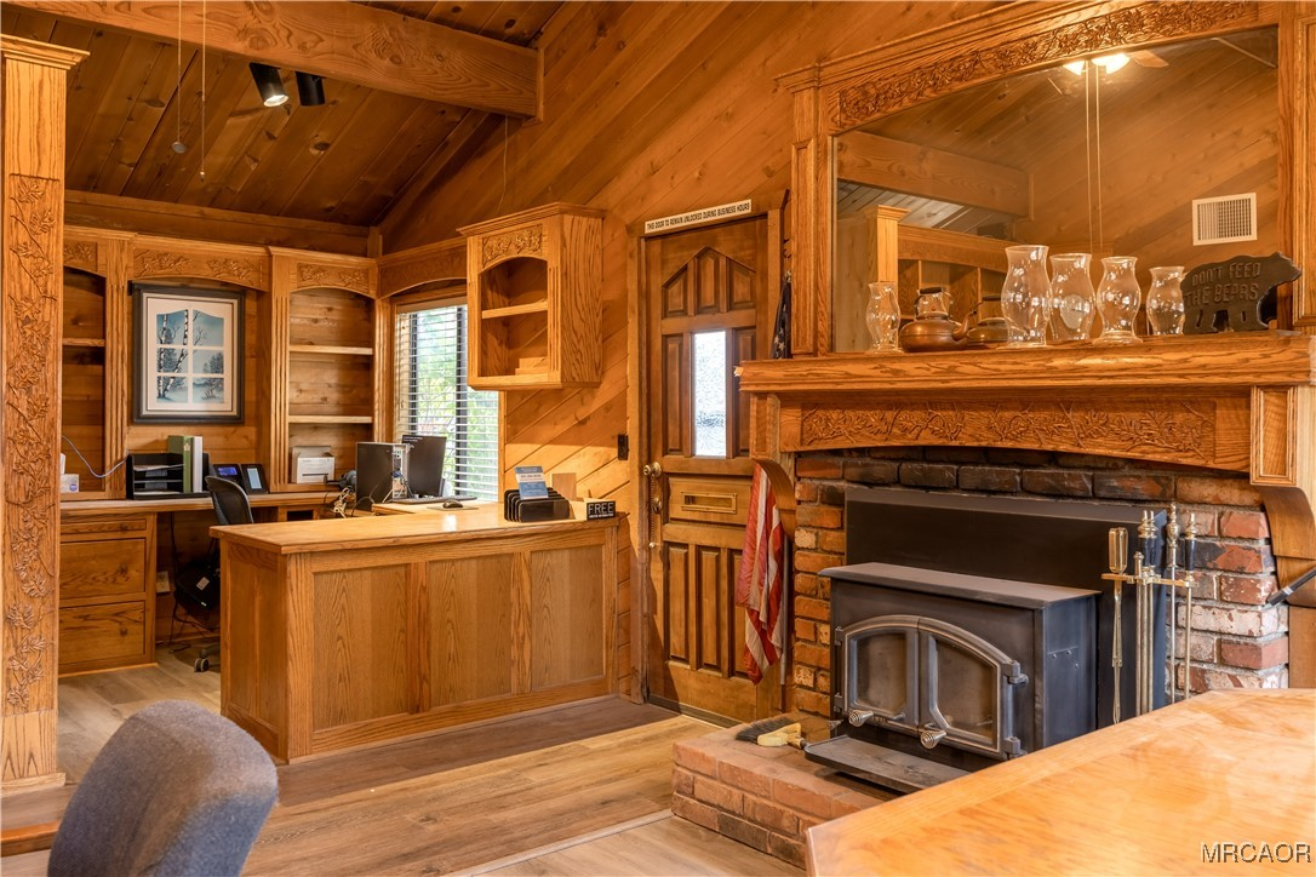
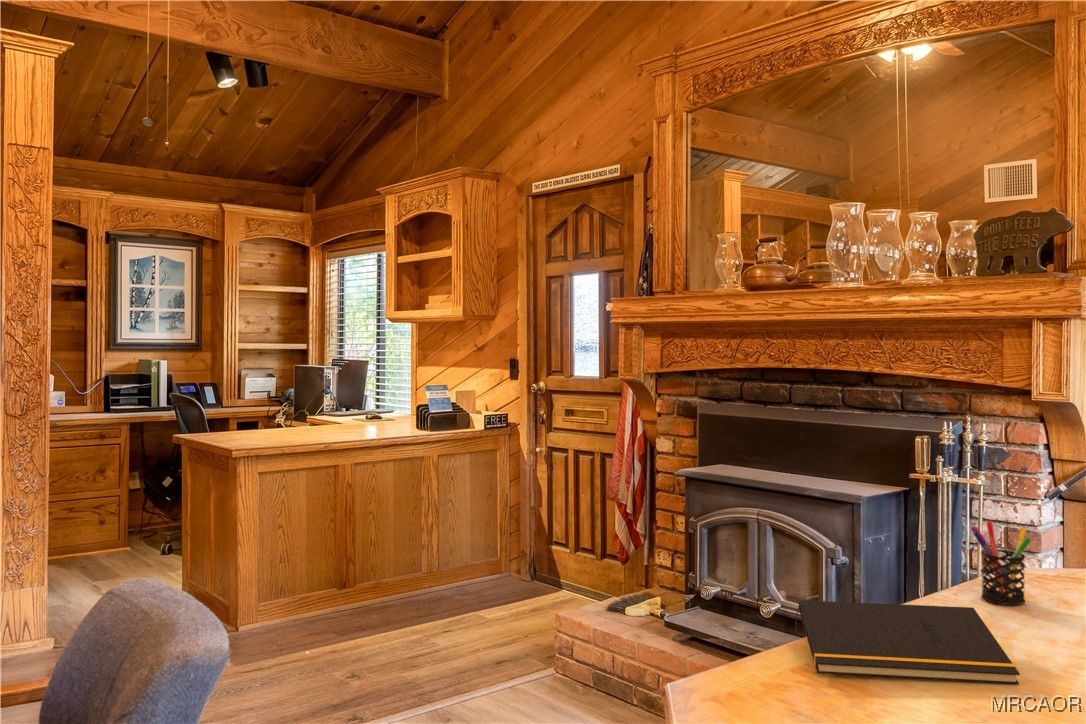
+ pen holder (1005, 560)
+ notepad (899, 638)
